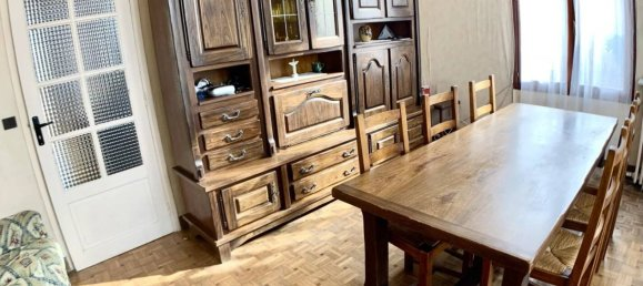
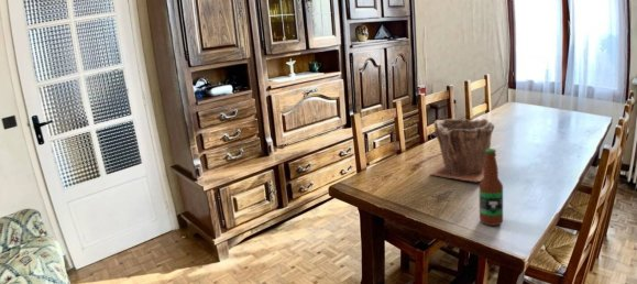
+ bottle (491, 186)
+ plant pot (462, 146)
